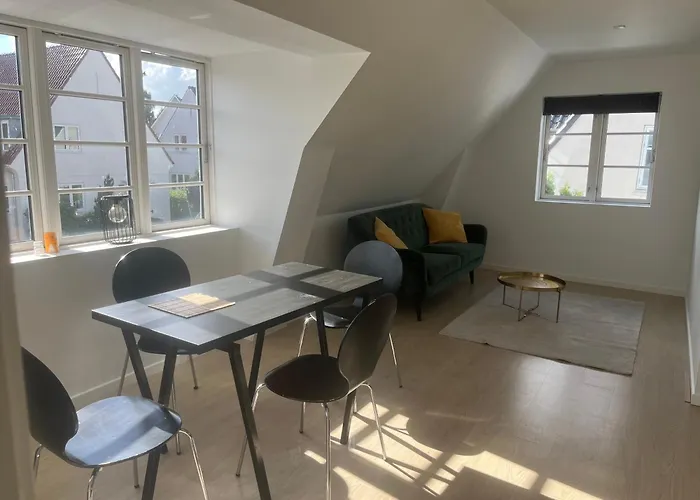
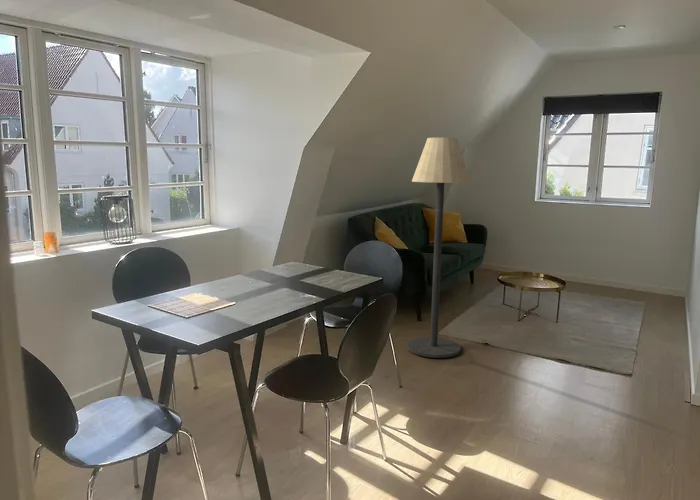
+ floor lamp (437, 246)
